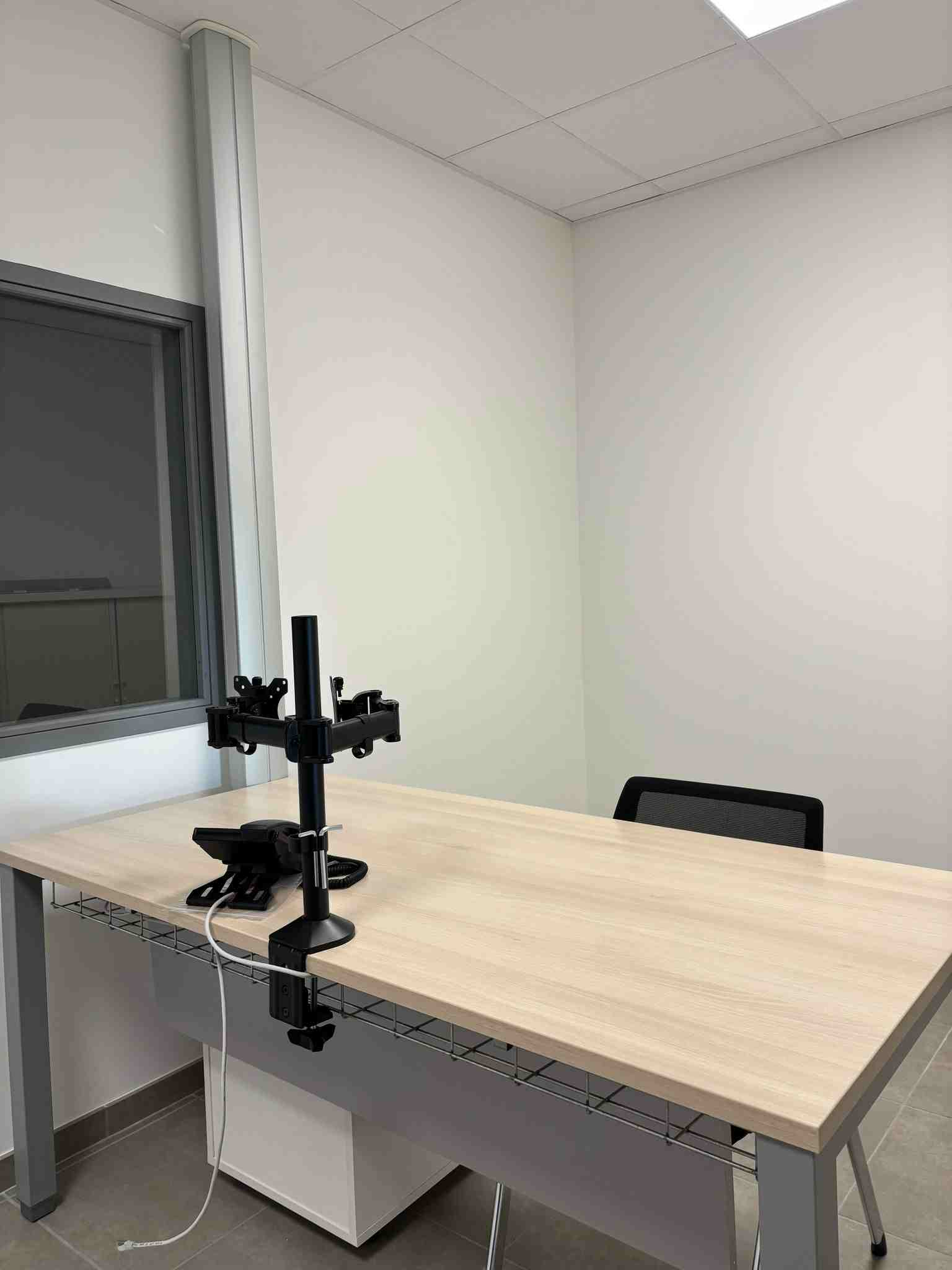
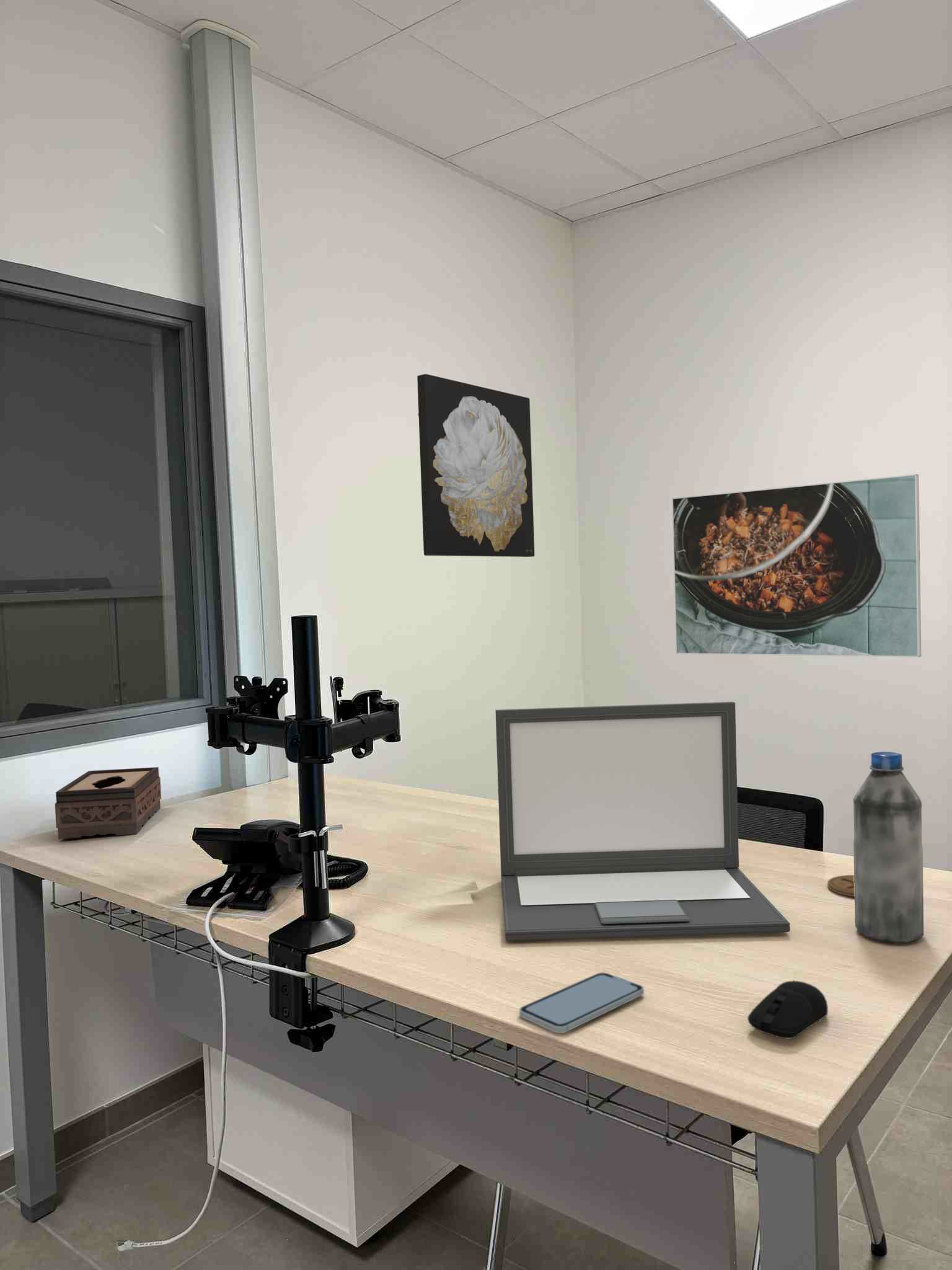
+ smartphone (583, 1001)
+ water bottle (888, 843)
+ laptop (629, 810)
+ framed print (787, 571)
+ tissue box (111, 801)
+ computer mouse (790, 1005)
+ wall art (479, 472)
+ coaster (854, 886)
